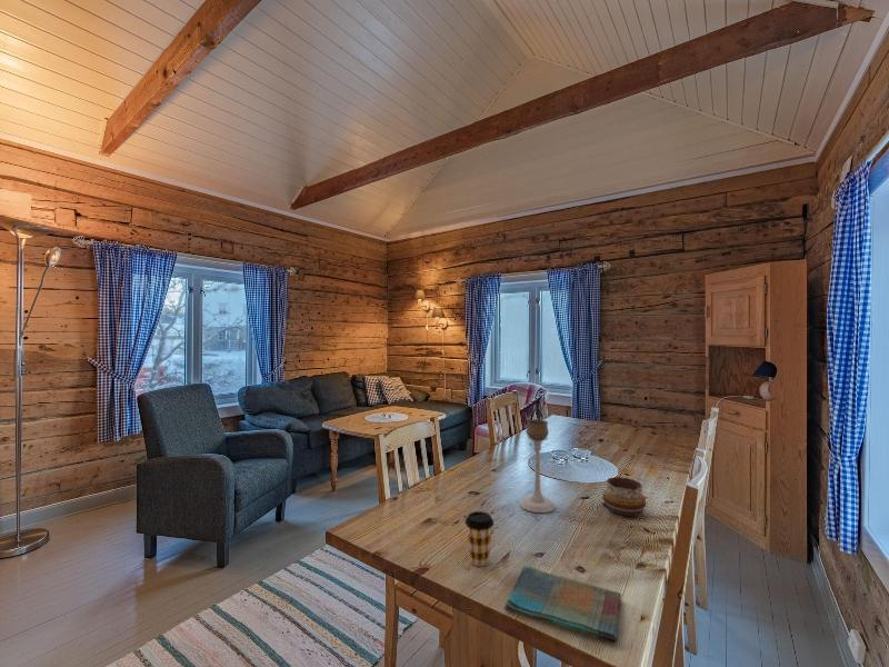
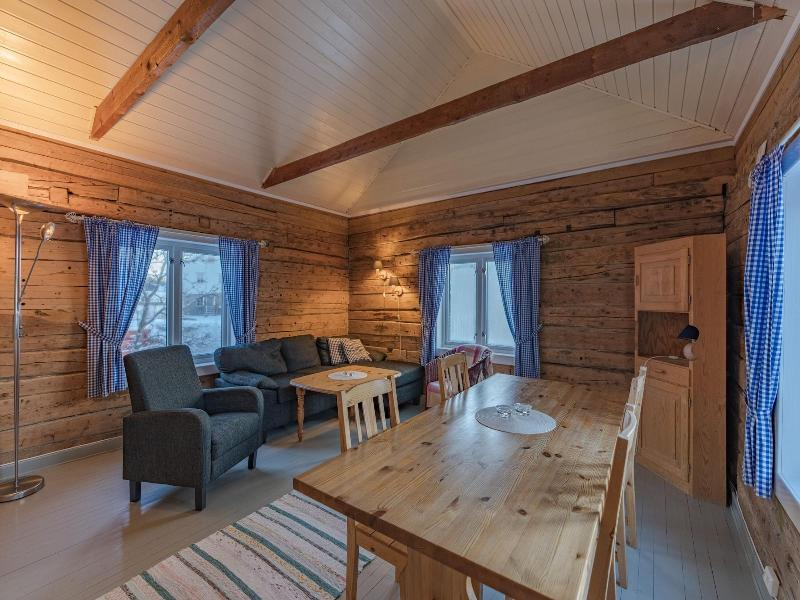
- decorative bowl (623, 496)
- dish towel (563, 599)
- candle holder (537, 462)
- coffee cup (479, 538)
